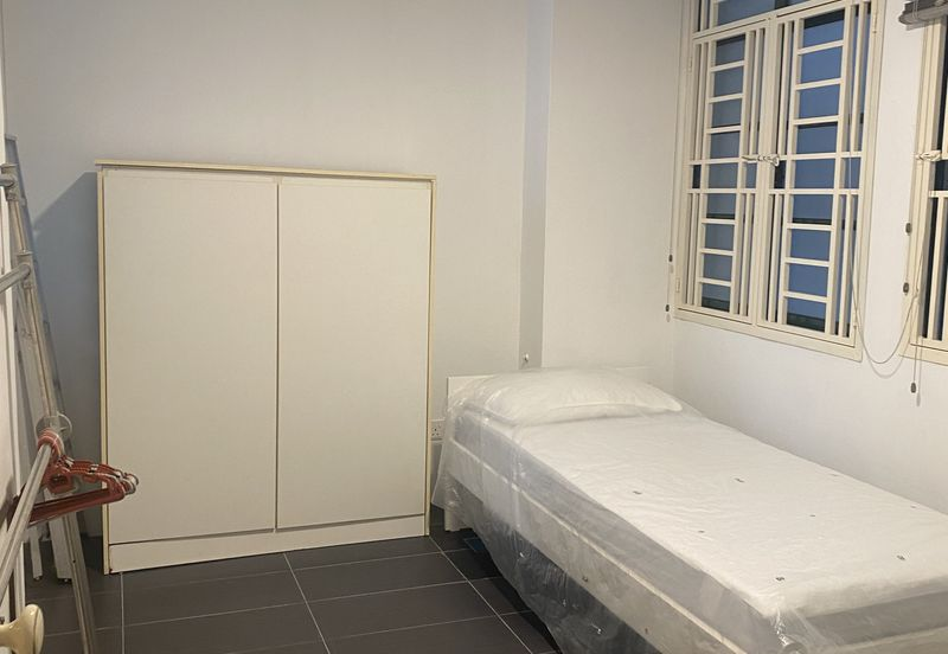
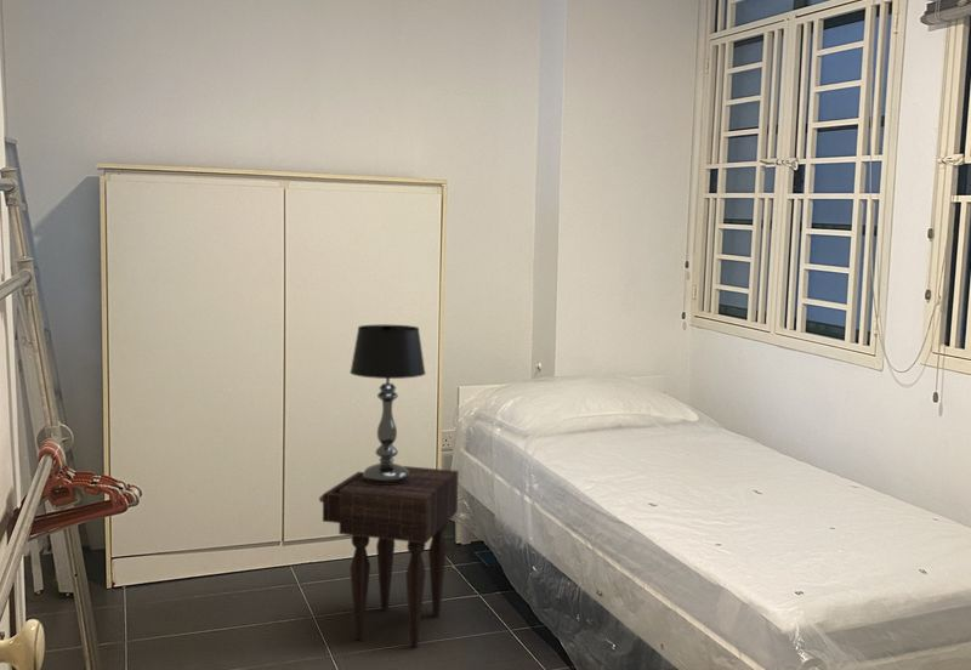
+ table lamp (387, 403)
+ nightstand (382, 551)
